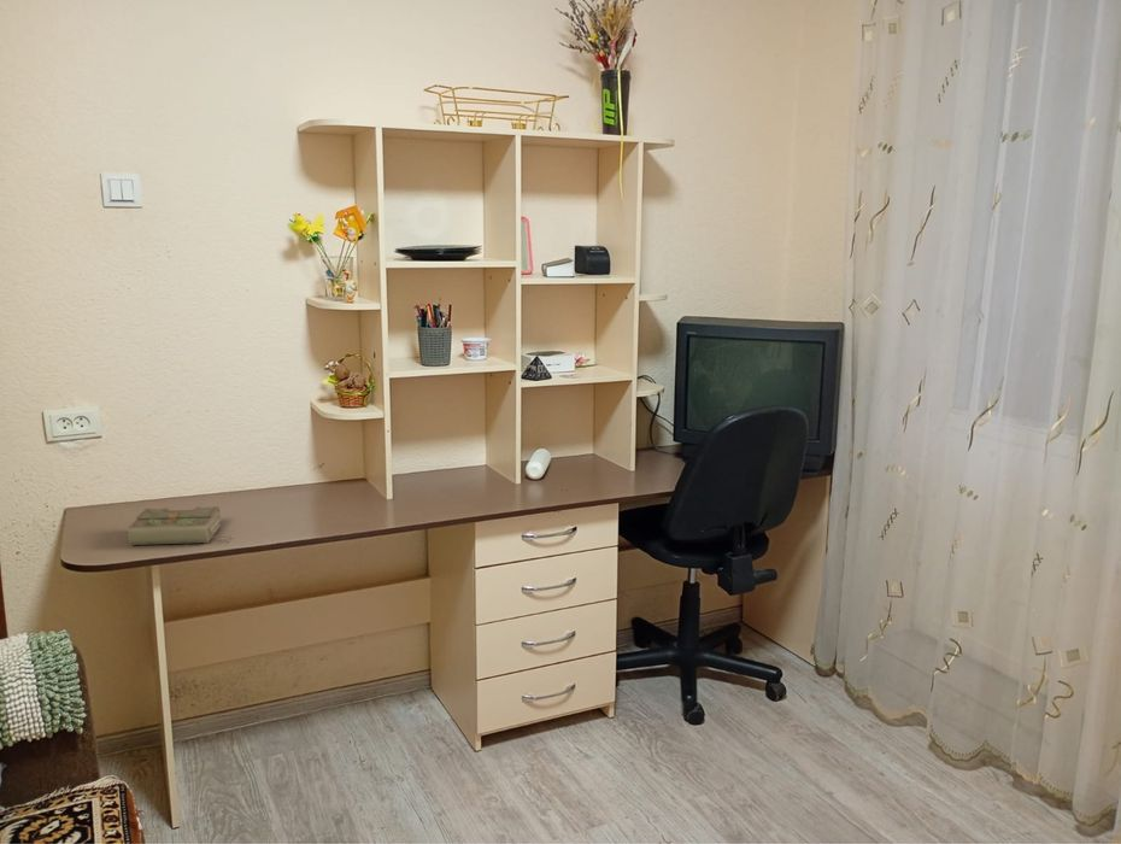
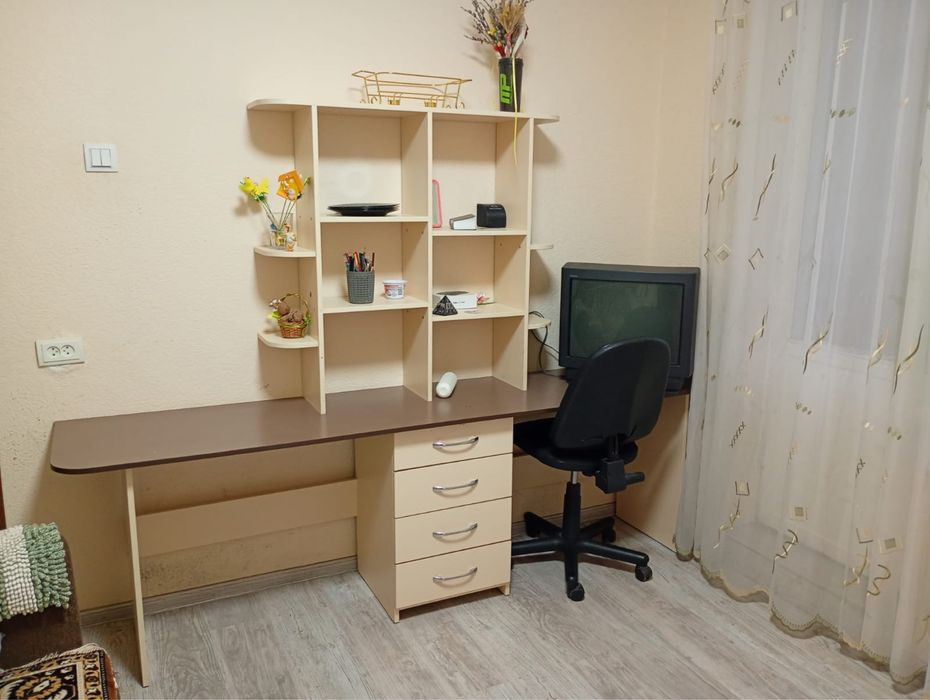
- diary (176, 526)
